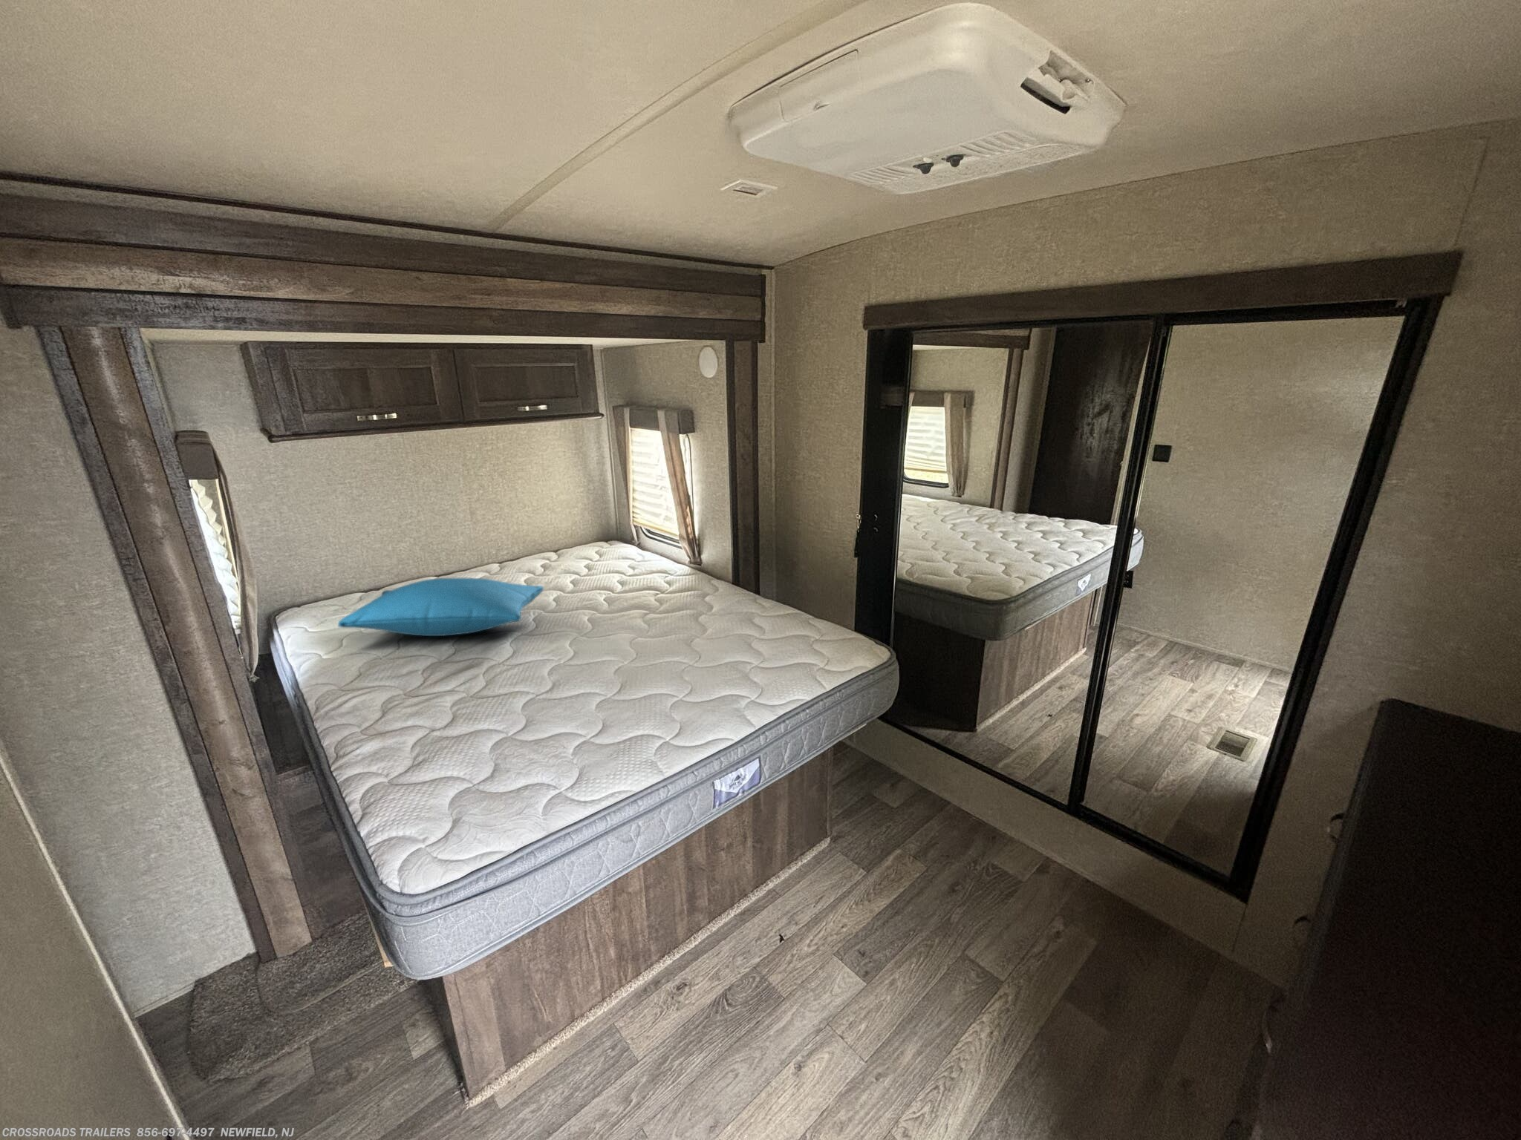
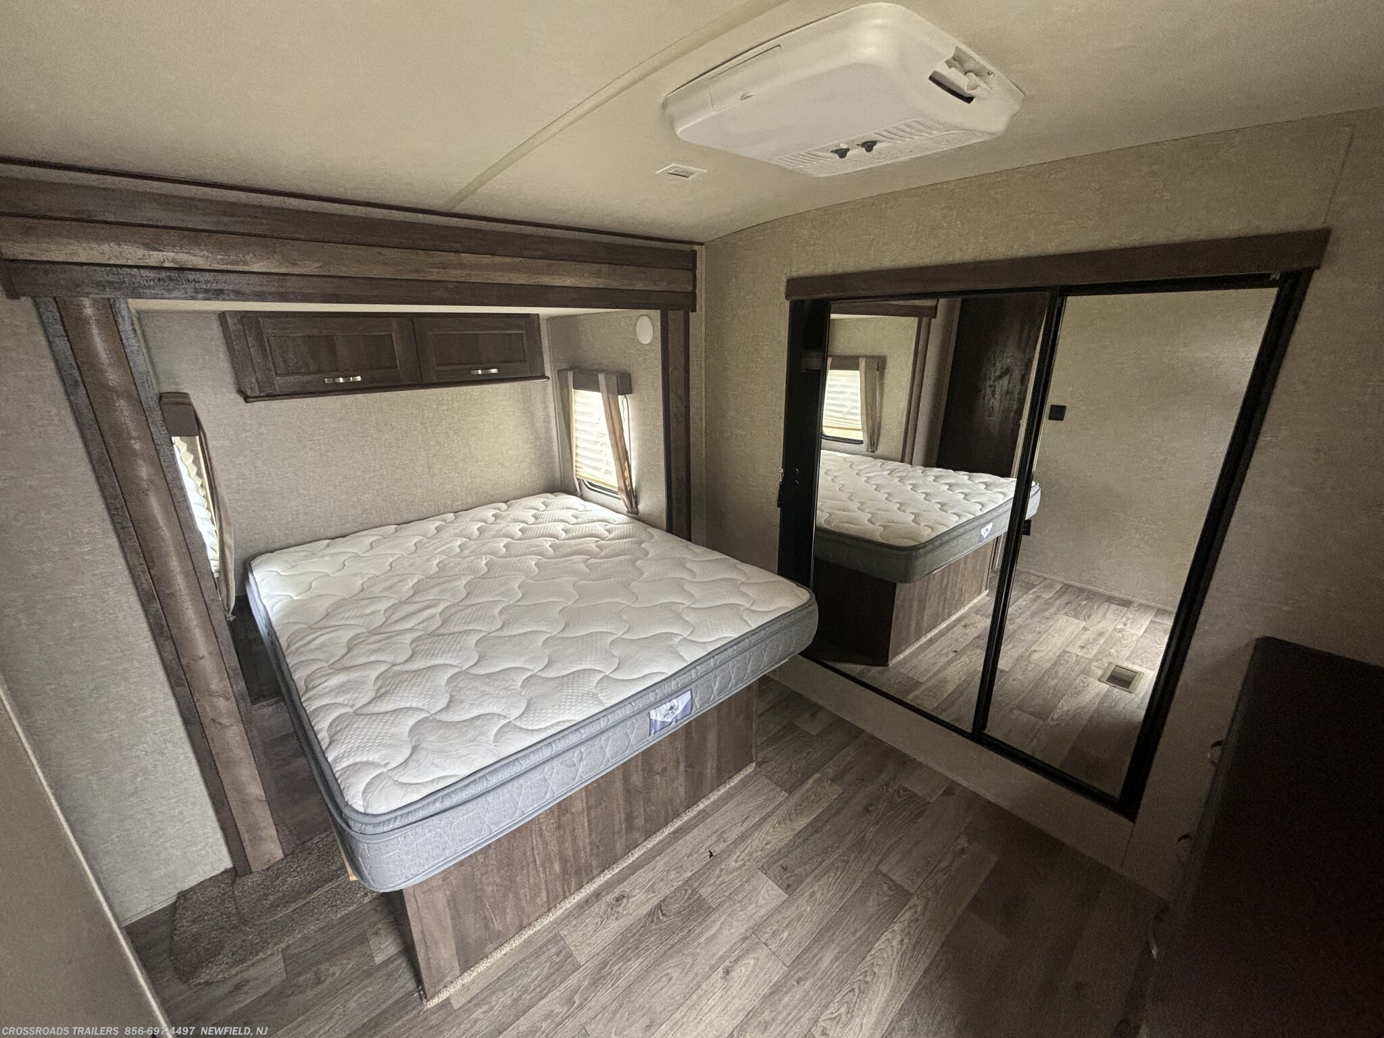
- pillow (449, 607)
